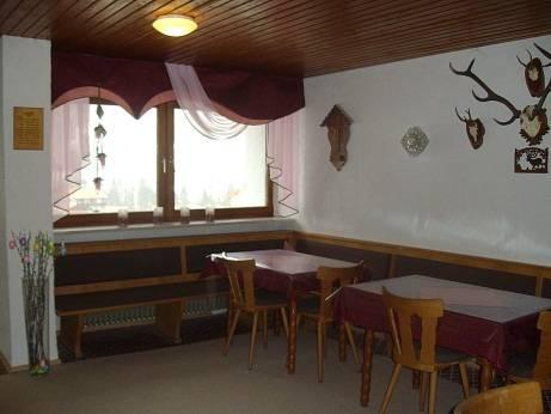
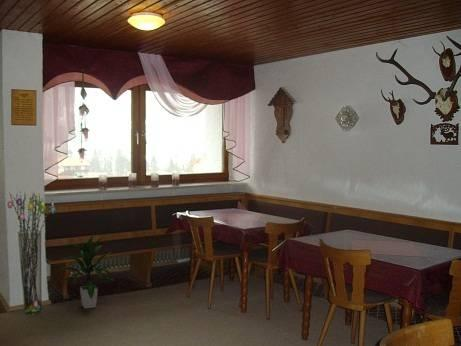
+ indoor plant (87, 271)
